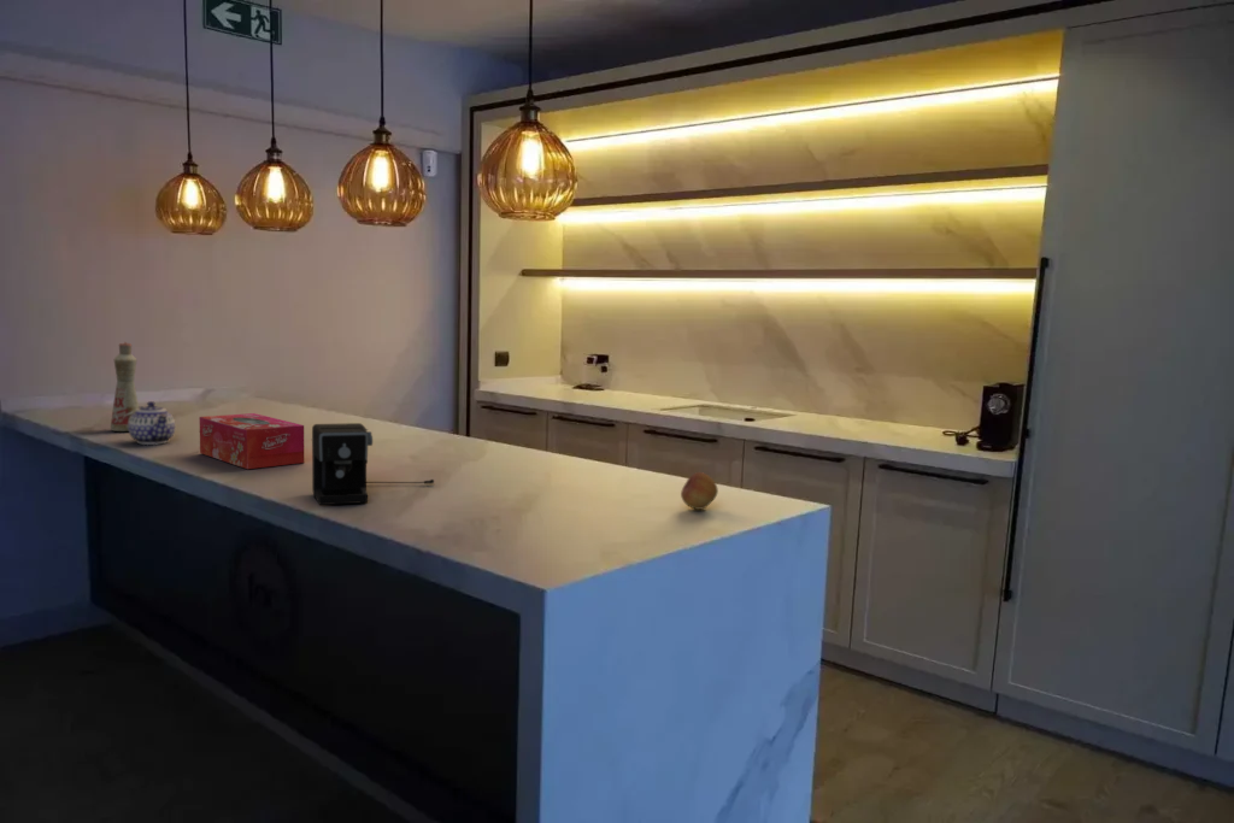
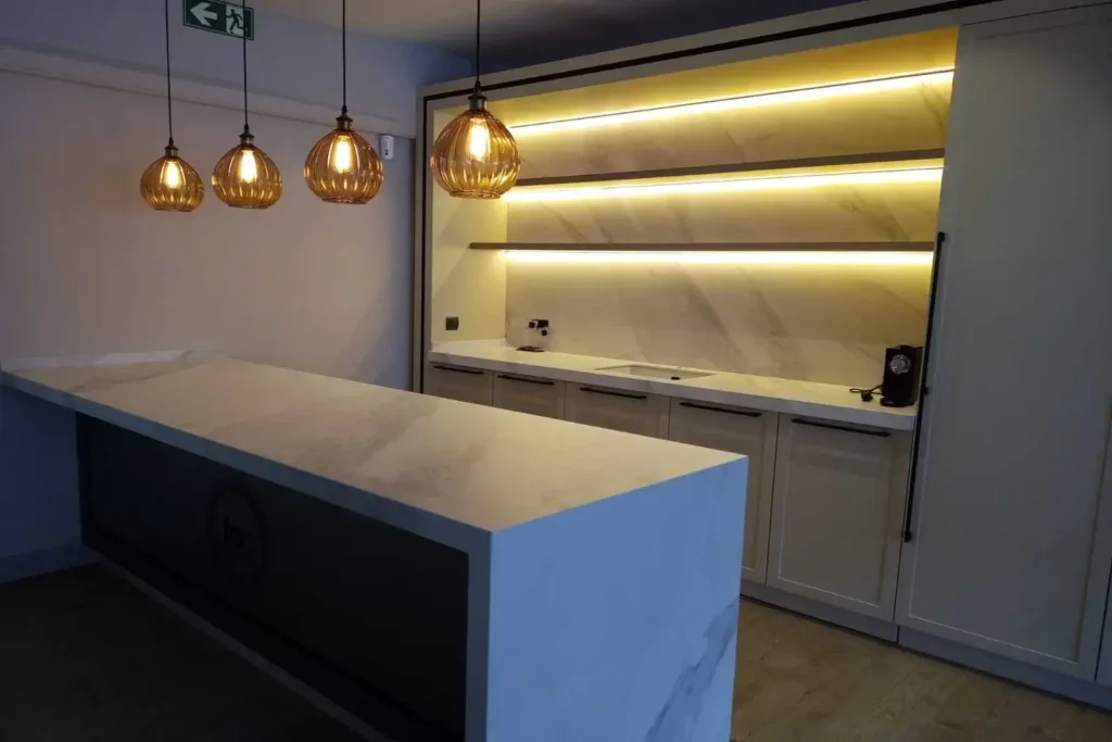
- teapot (152, 422)
- tissue box (251, 439)
- coffee maker (366, 460)
- bottle (125, 386)
- fruit (699, 490)
